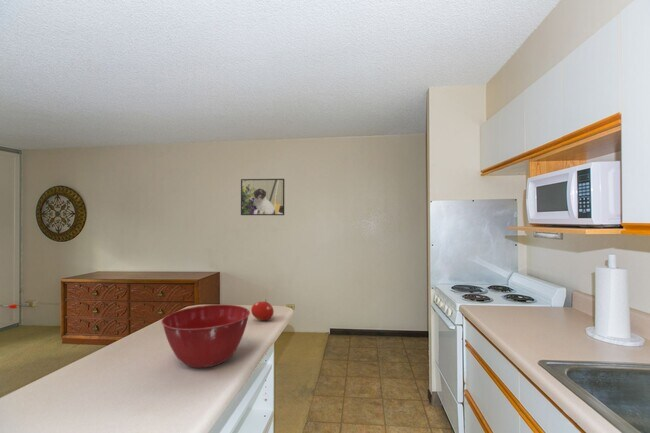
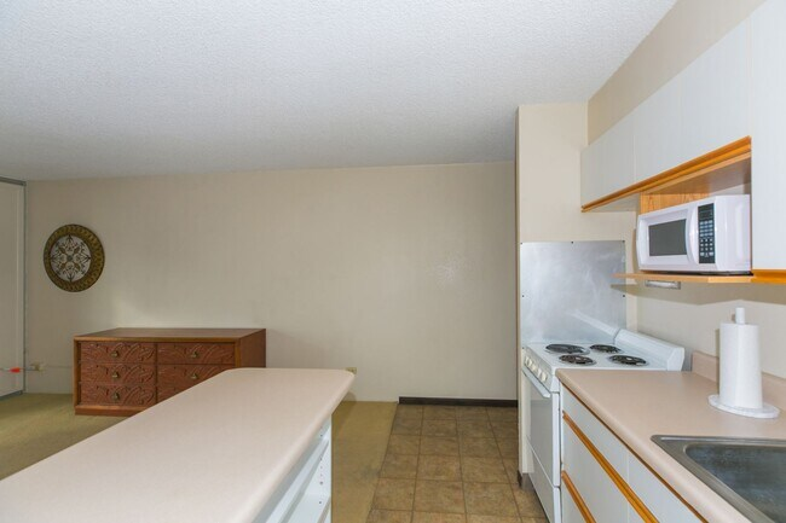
- mixing bowl (207, 336)
- fruit (262, 309)
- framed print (262, 197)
